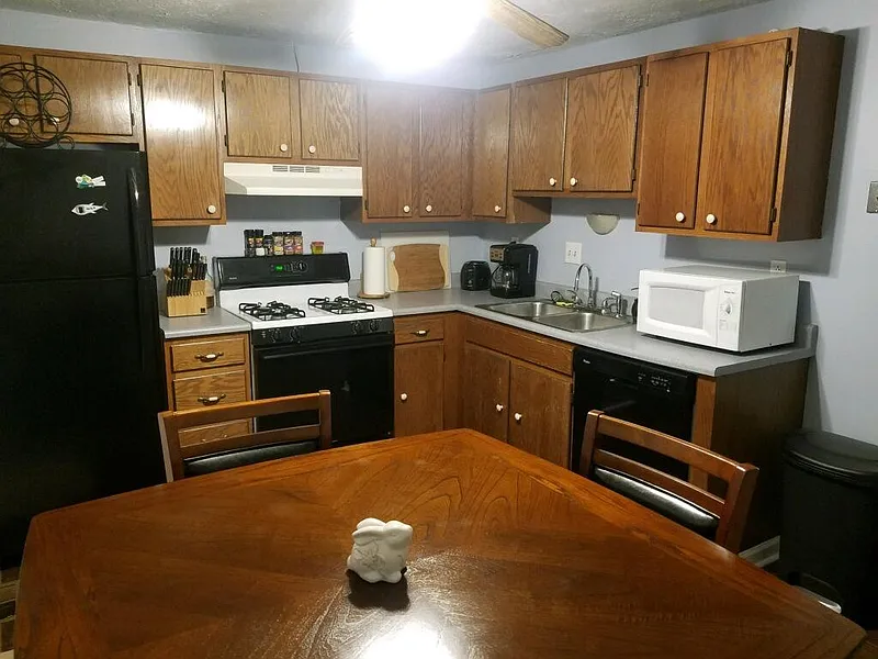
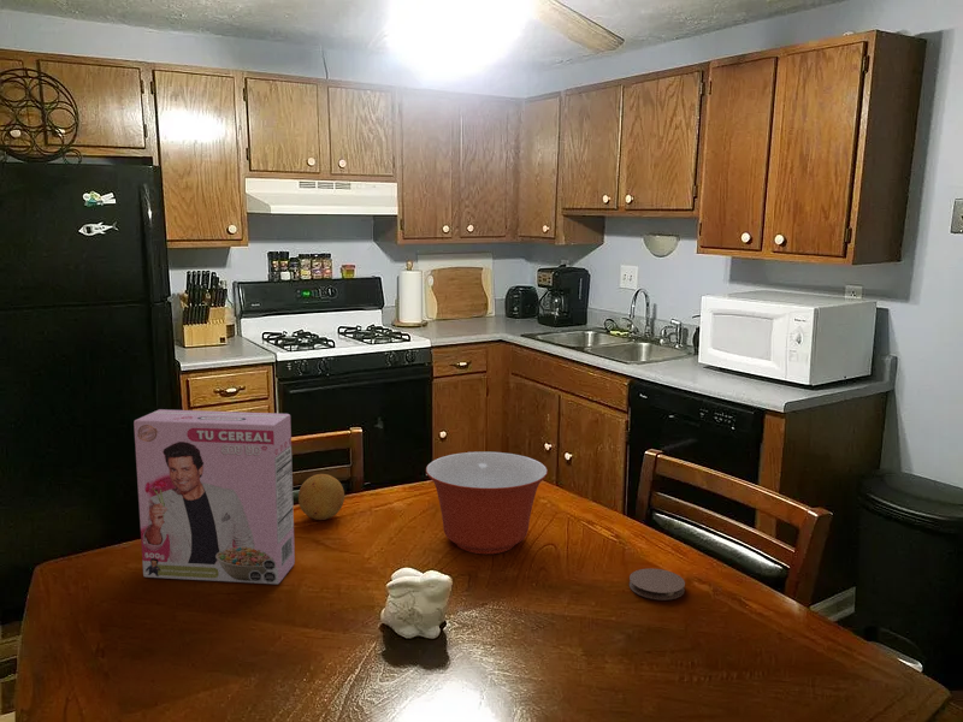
+ cereal box (217, 495)
+ coaster (656, 584)
+ fruit (321, 496)
+ mixing bowl (485, 505)
